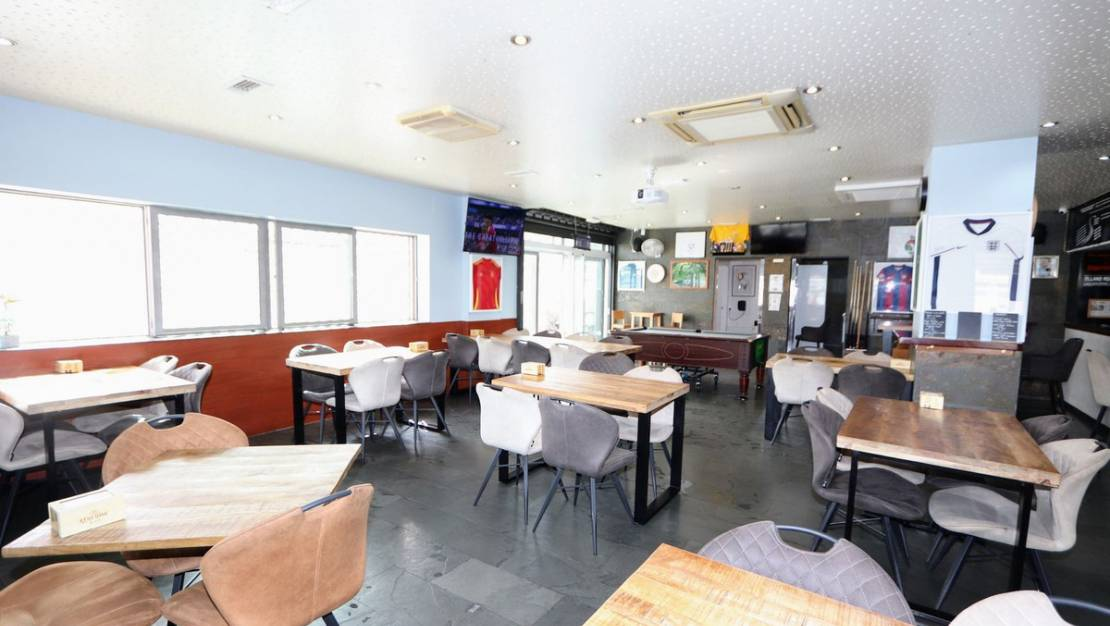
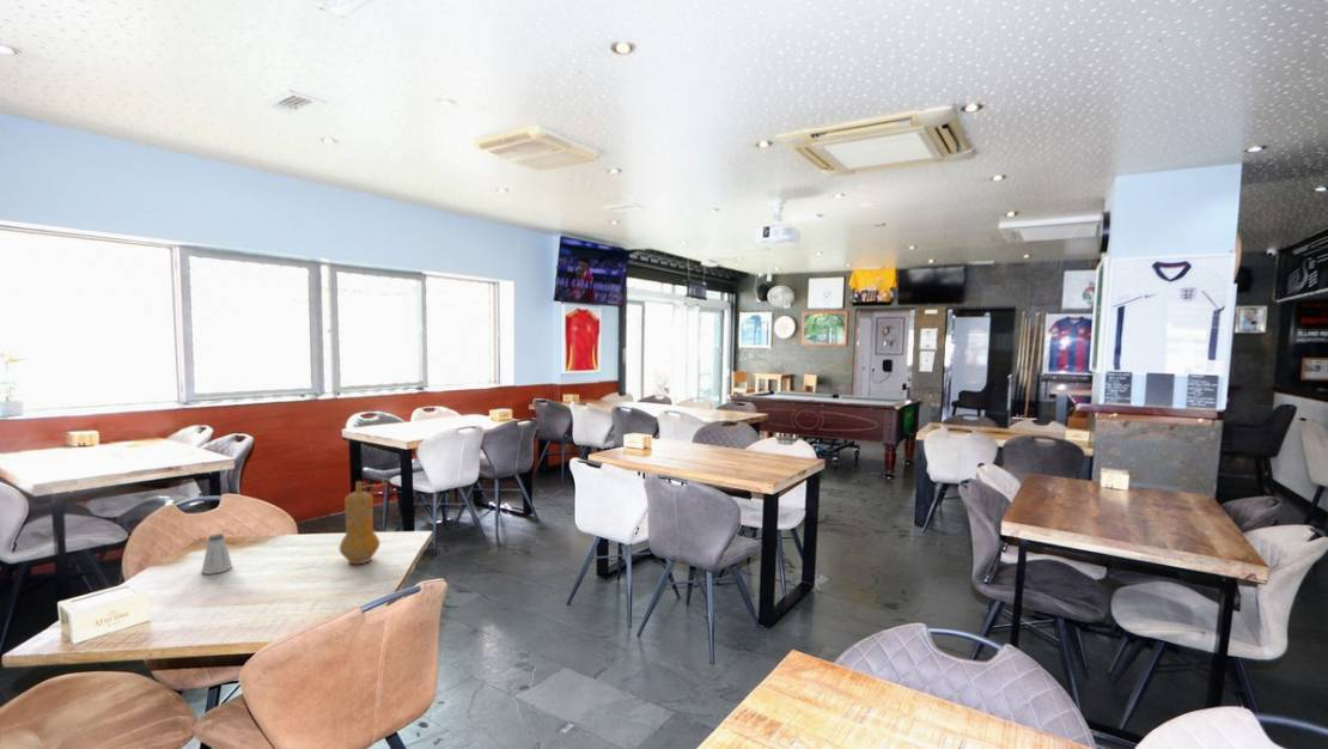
+ pepper mill (364, 519)
+ saltshaker (217, 552)
